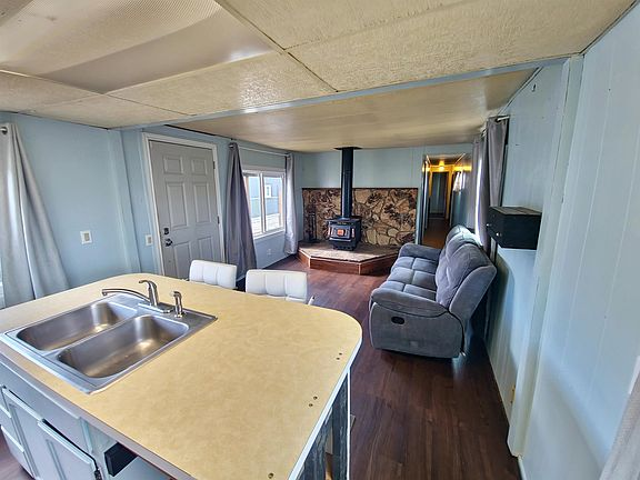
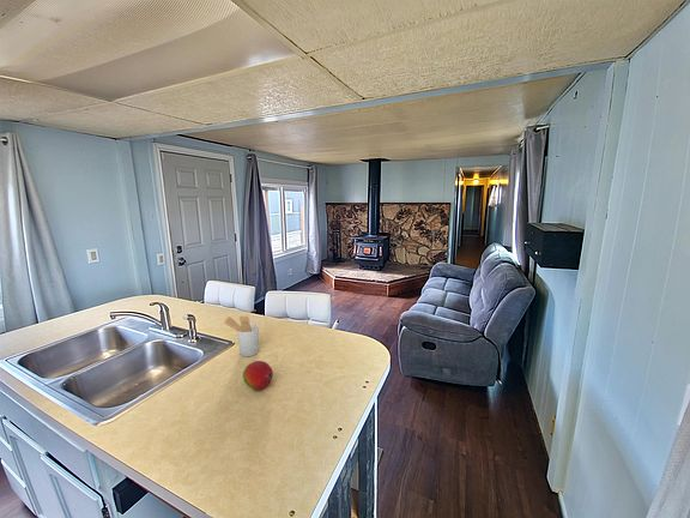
+ fruit (256, 374)
+ utensil holder (242, 335)
